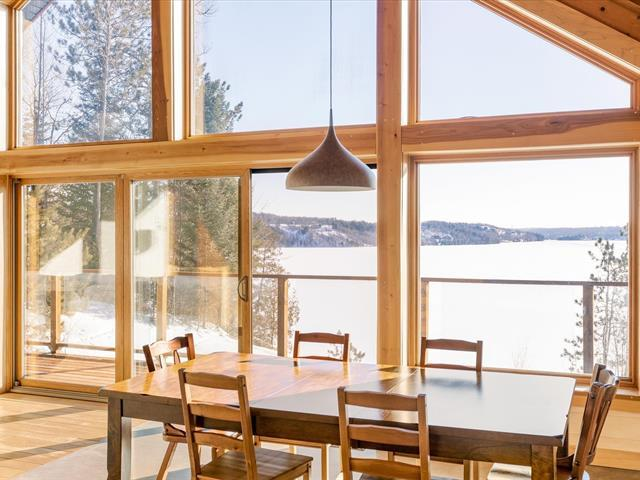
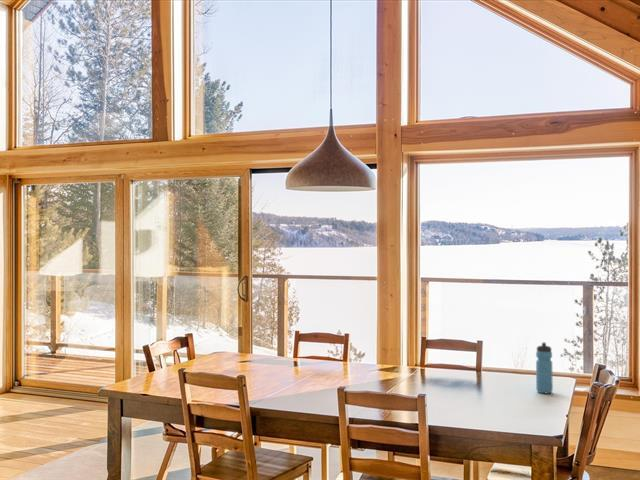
+ water bottle (544, 367)
